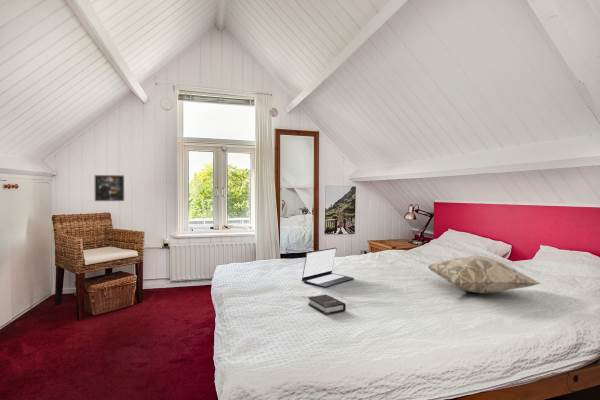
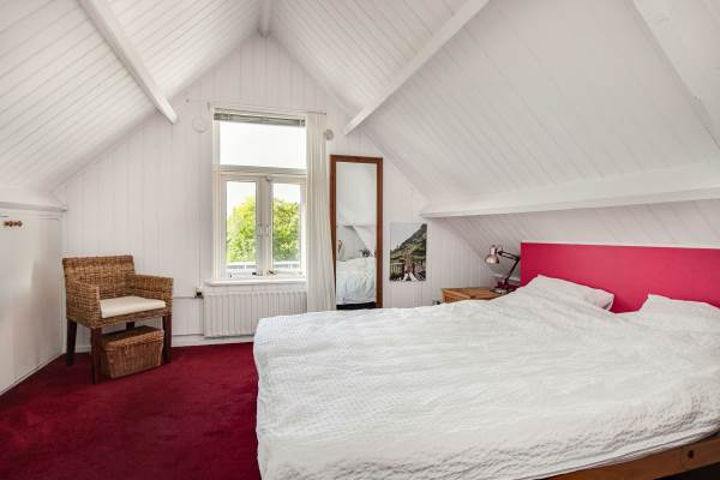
- hardback book (326, 303)
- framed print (109, 188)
- laptop (328, 265)
- decorative pillow (477, 274)
